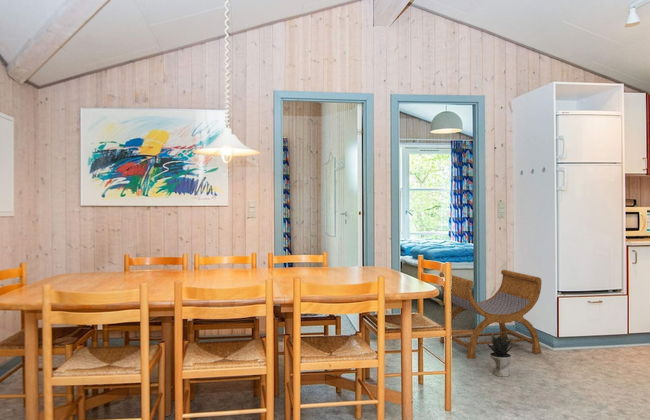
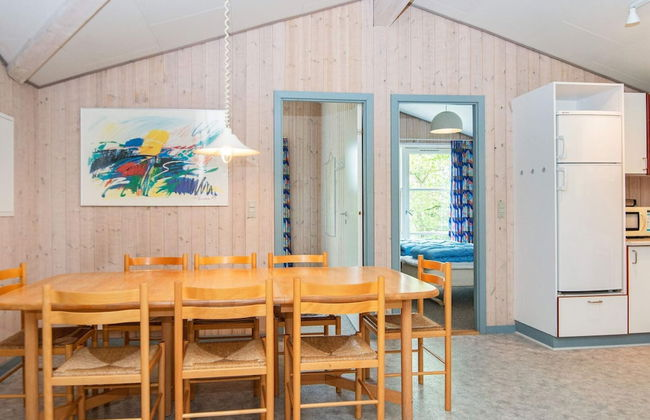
- stool (488, 310)
- potted plant (500, 353)
